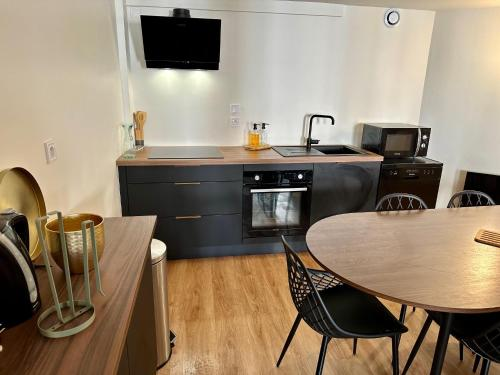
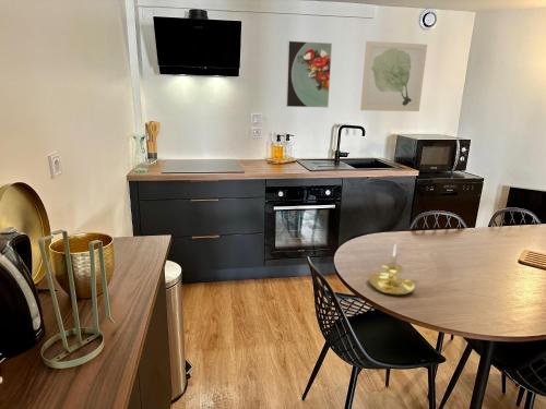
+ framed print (308, 75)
+ candle holder (395, 266)
+ wall art (393, 77)
